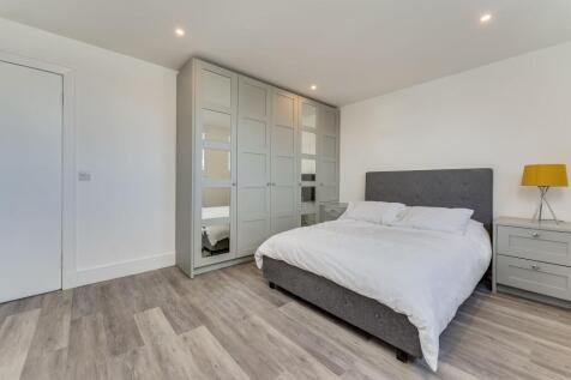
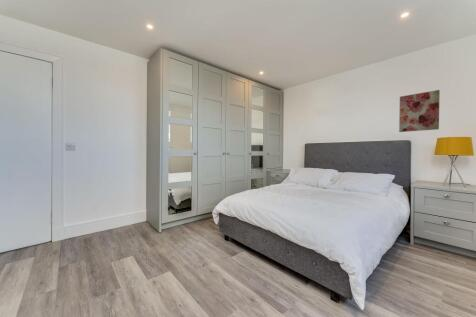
+ wall art (418, 112)
